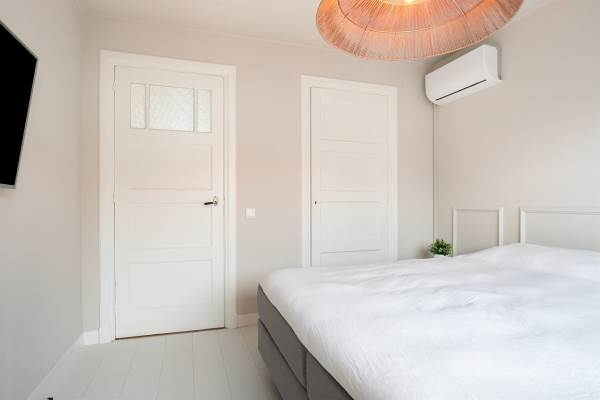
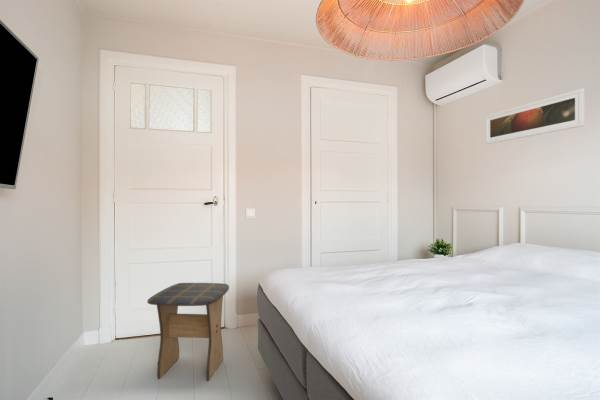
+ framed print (527, 120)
+ stool (191, 329)
